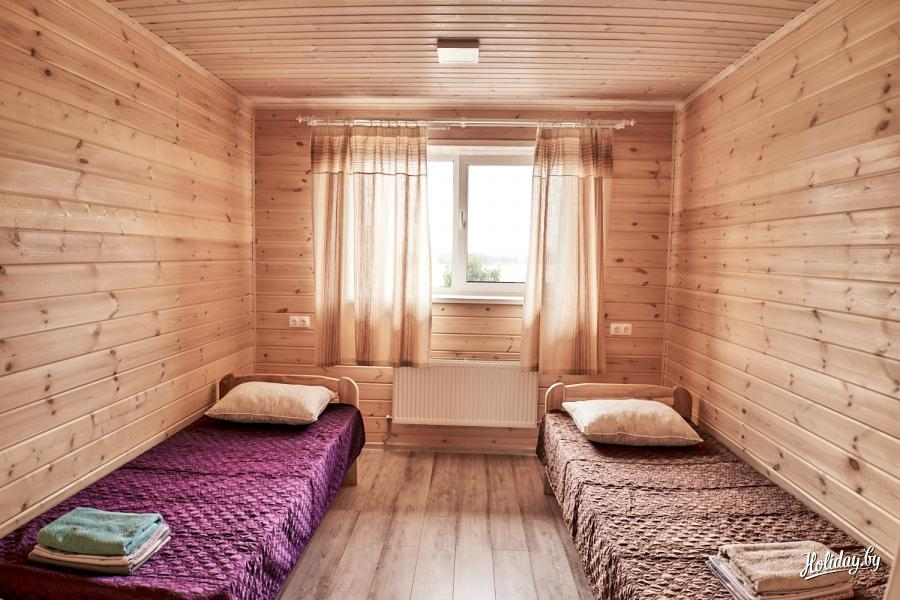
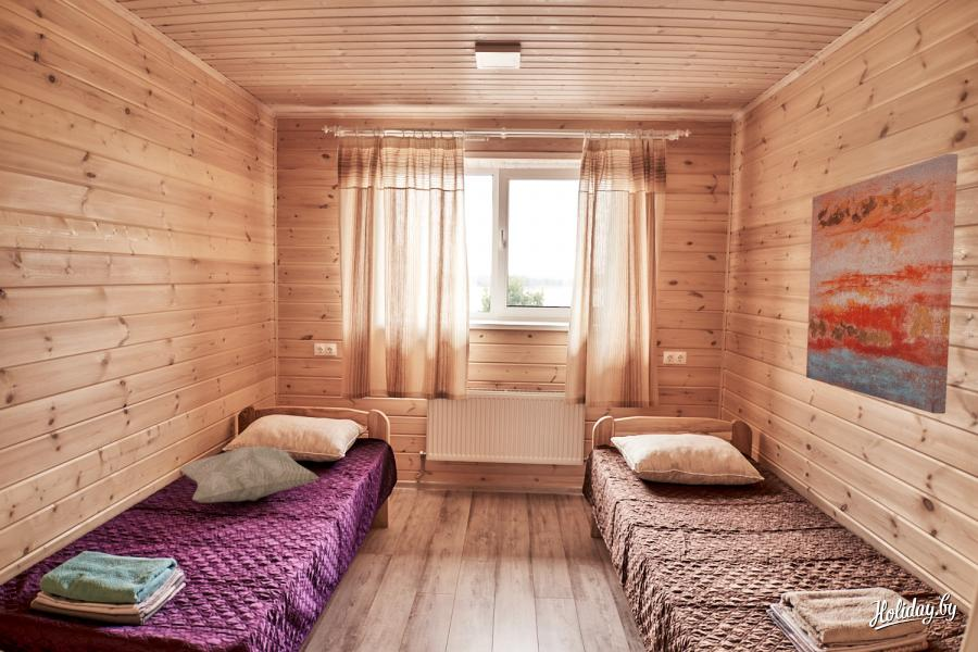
+ decorative pillow (247, 473)
+ wall art (867, 287)
